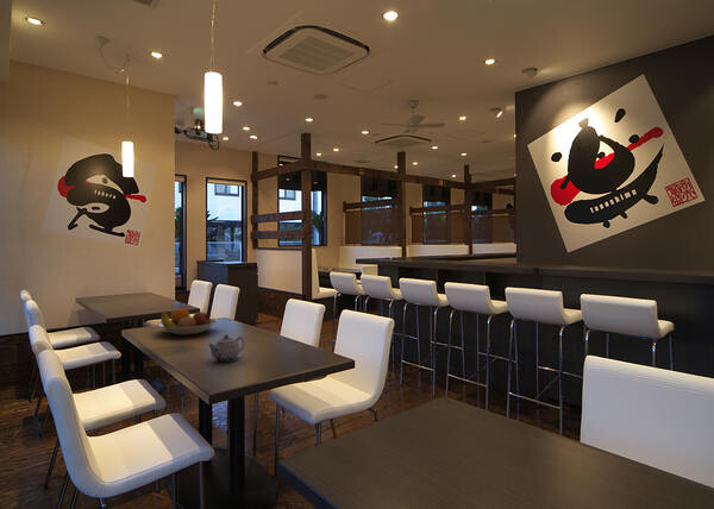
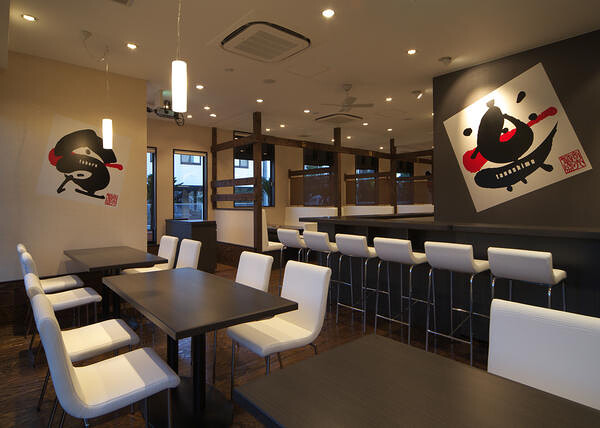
- teapot (226, 346)
- fruit bowl (188, 320)
